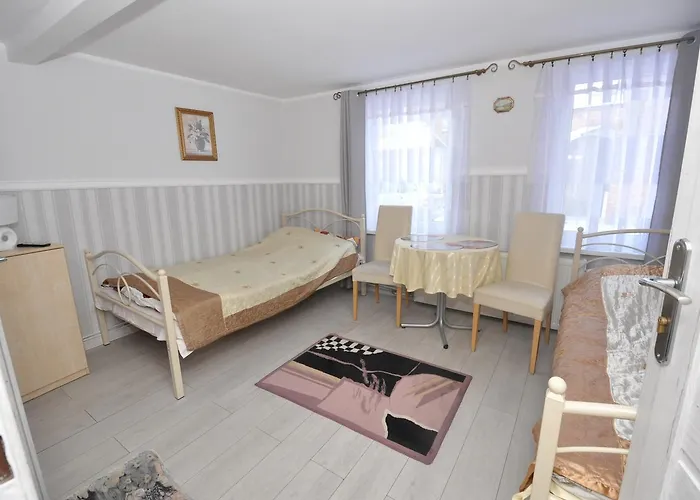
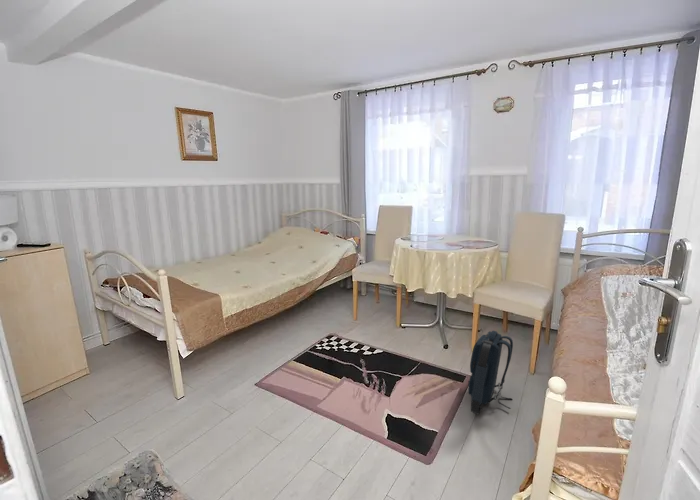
+ backpack (490, 370)
